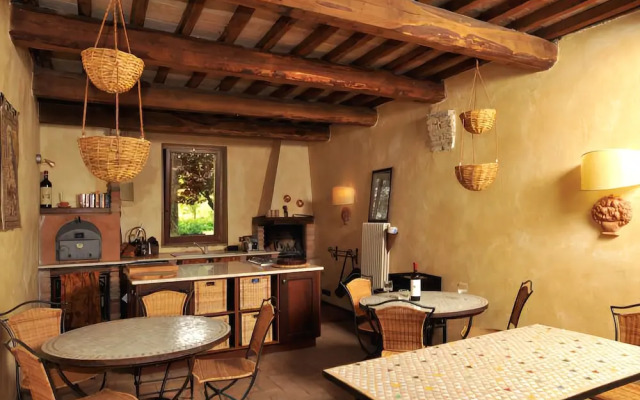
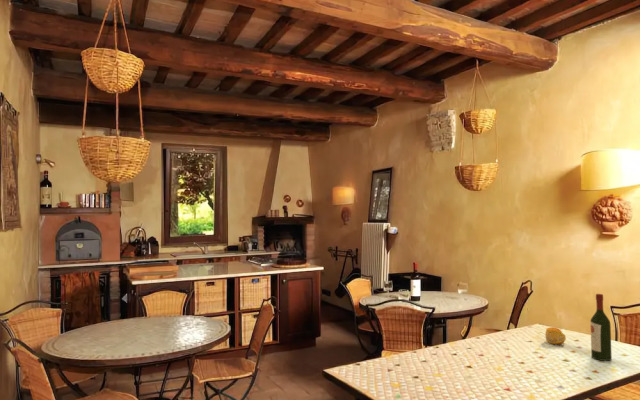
+ fruit (555, 335)
+ wine bottle (600, 326)
